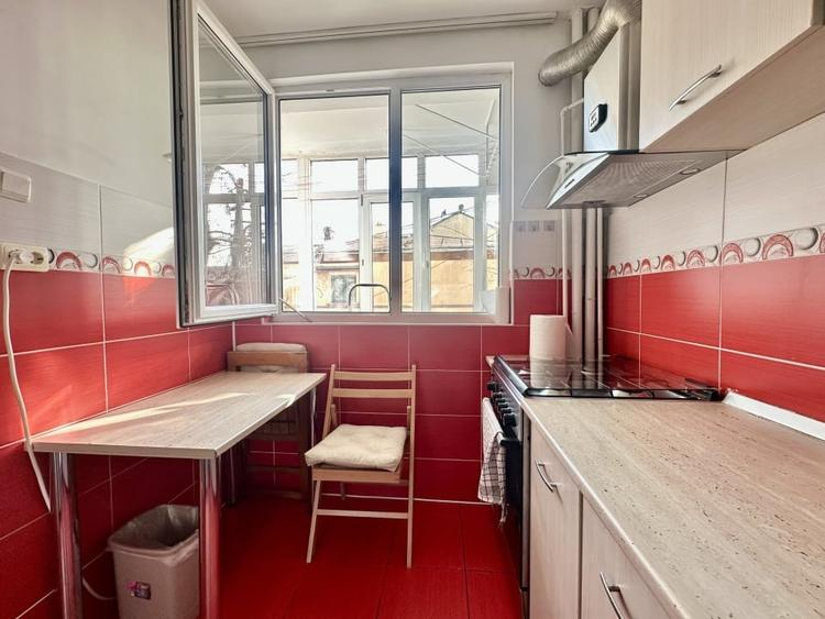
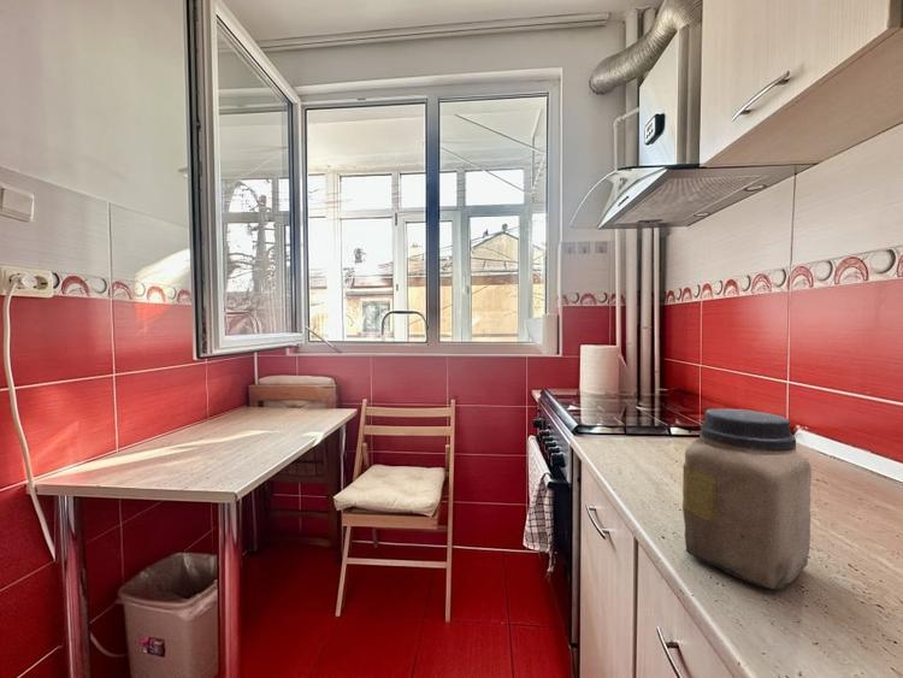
+ jar (744, 487)
